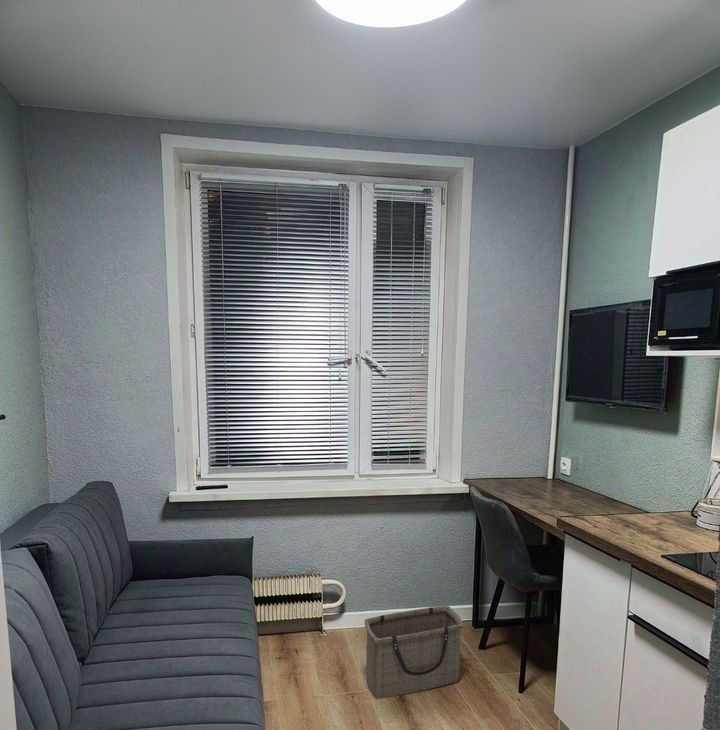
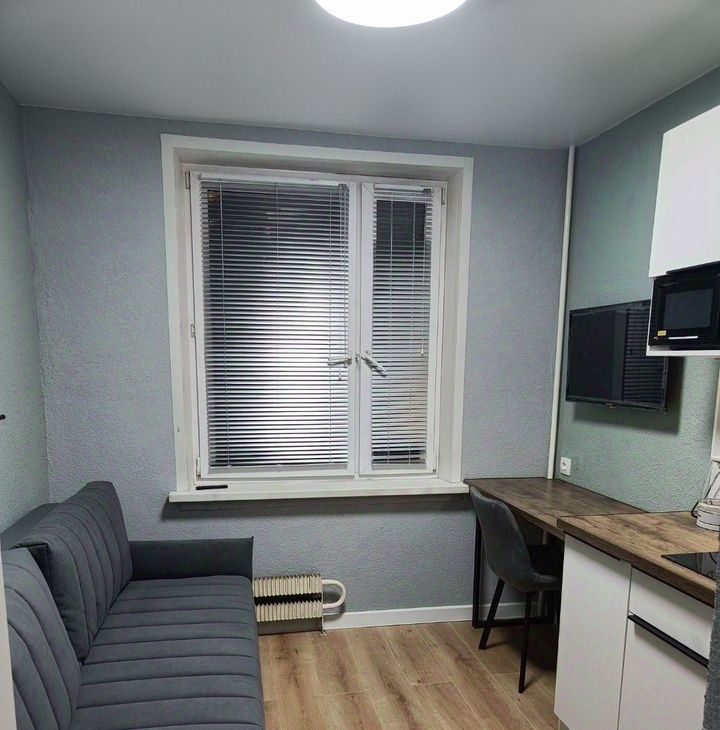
- basket (413, 650)
